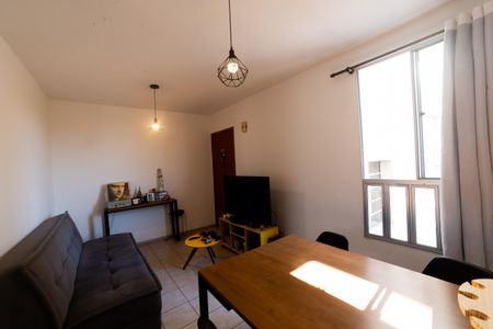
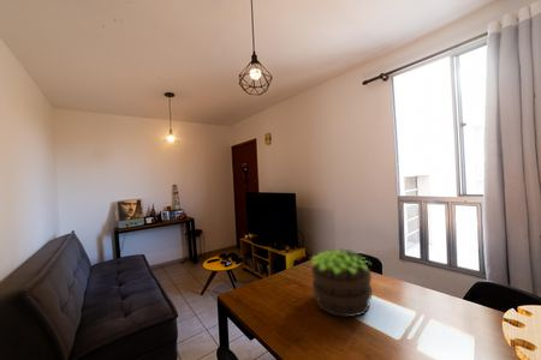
+ potted plant (340, 276)
